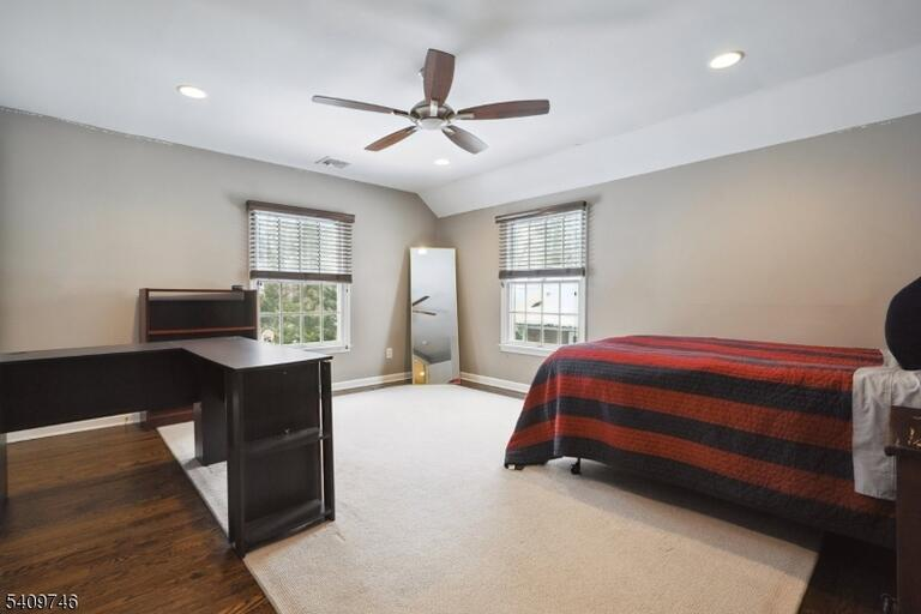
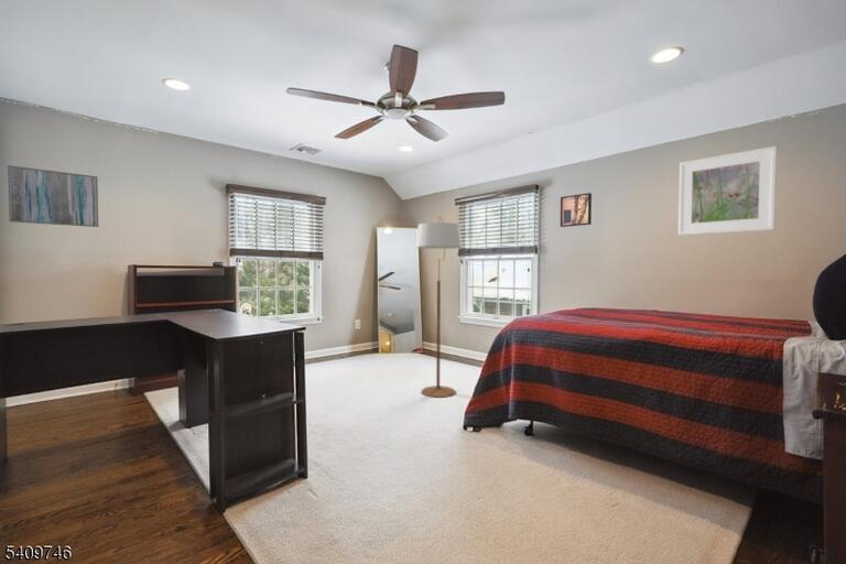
+ floor lamp (438, 304)
+ wall art (55, 197)
+ wall art (575, 210)
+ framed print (724, 194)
